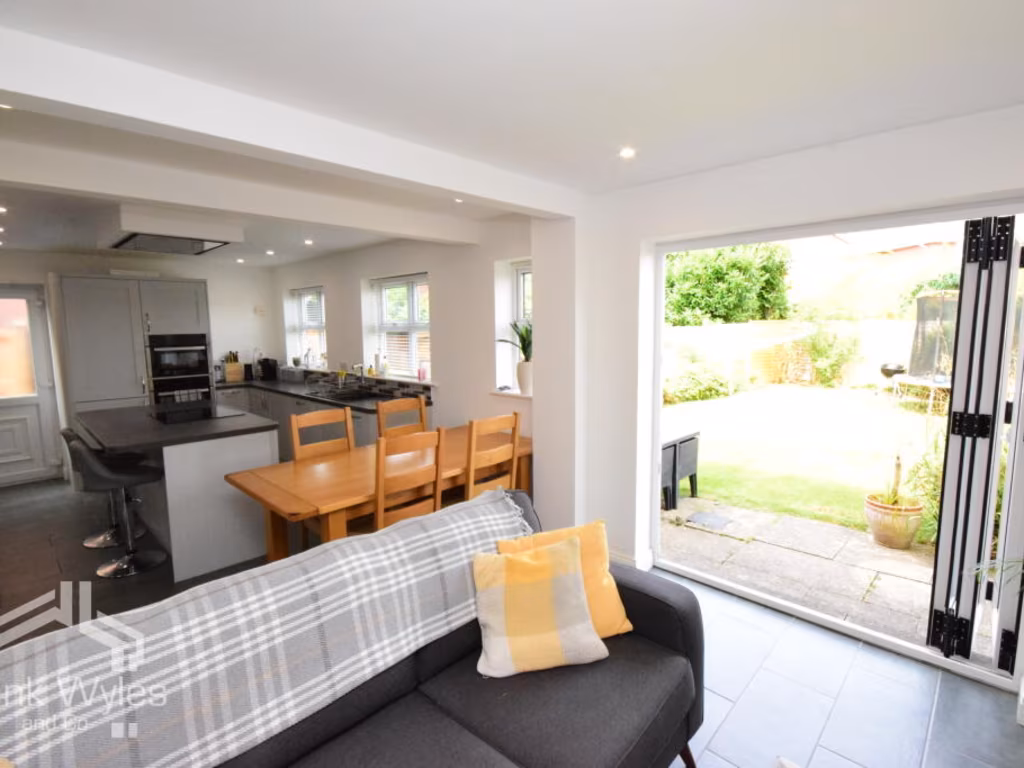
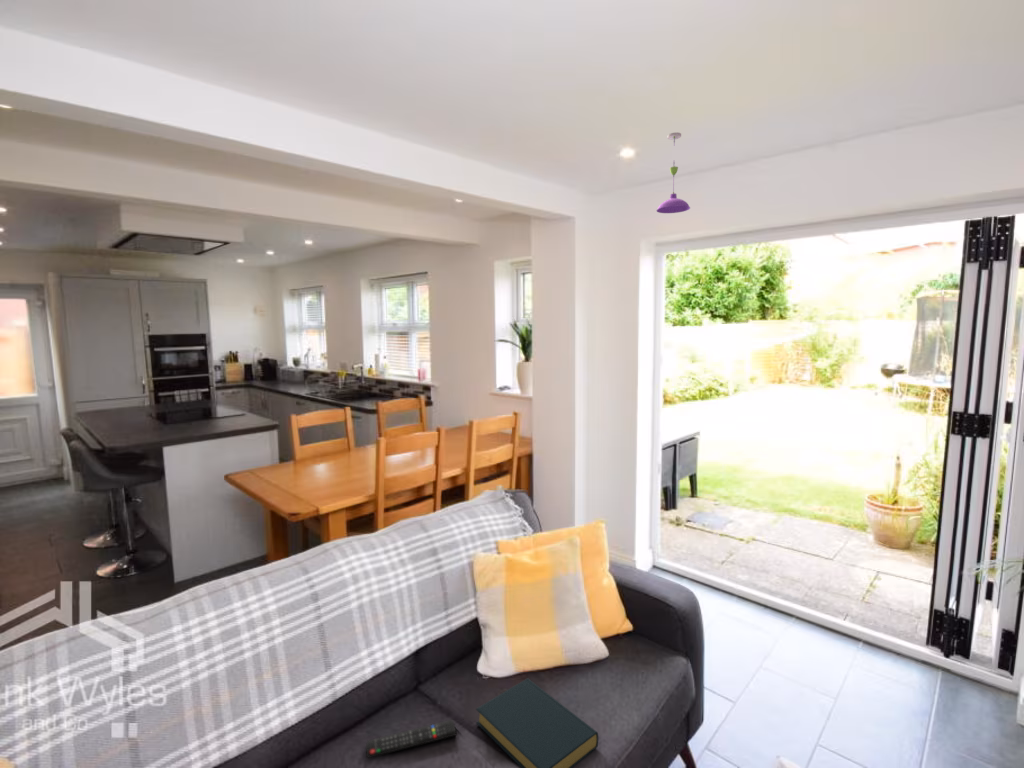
+ remote control (411, 739)
+ pendant light (673, 173)
+ hardback book (535, 727)
